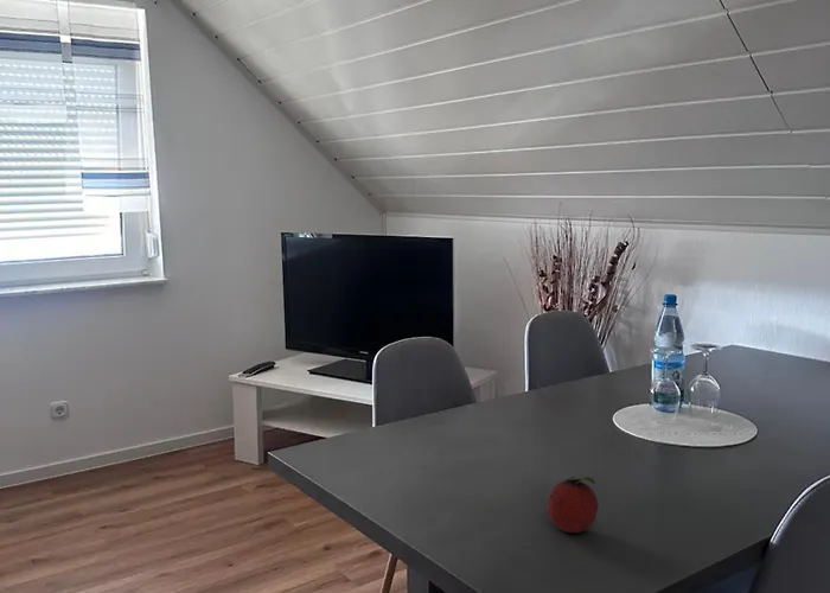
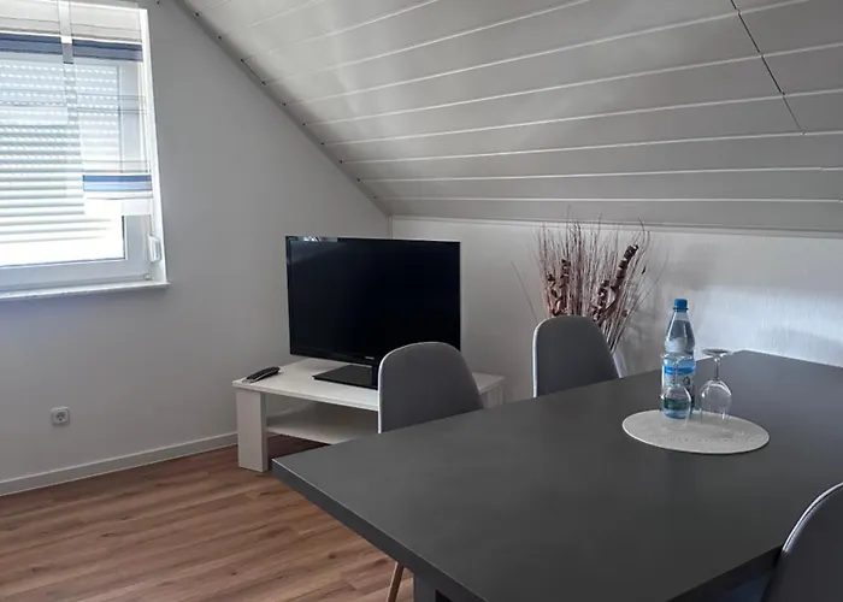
- fruit (573, 500)
